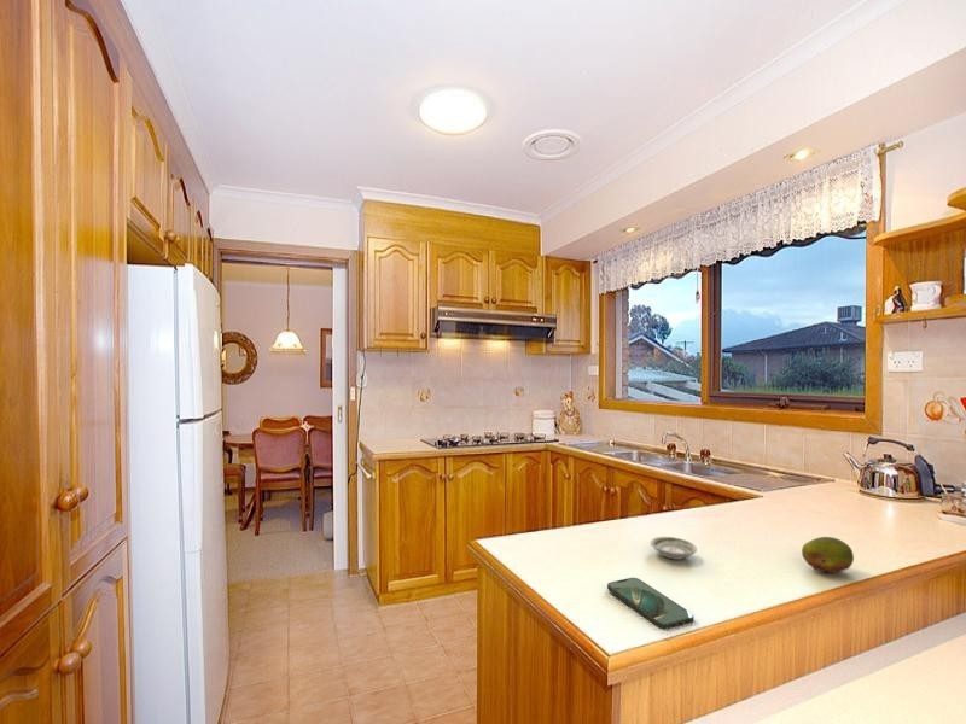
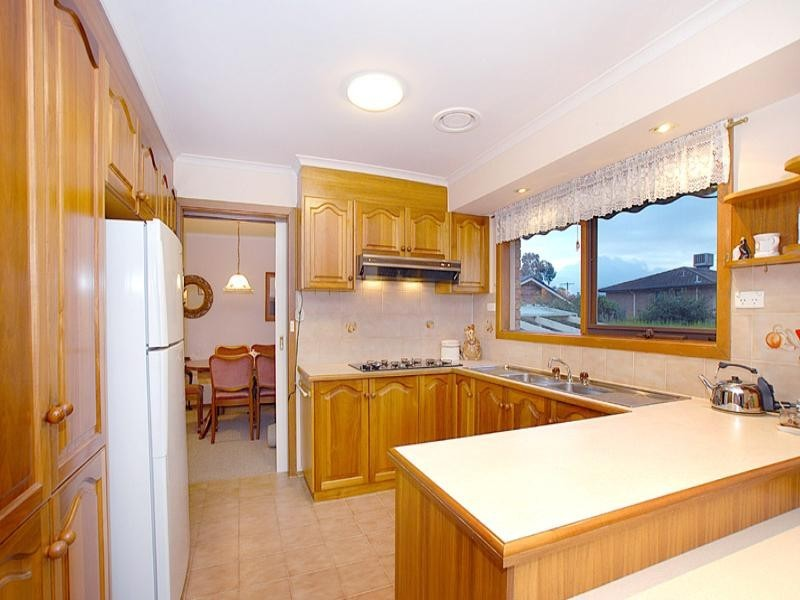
- smartphone (647, 600)
- saucer (673, 549)
- fruit (828, 554)
